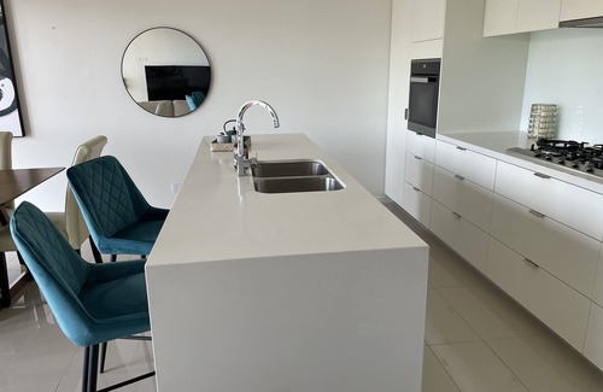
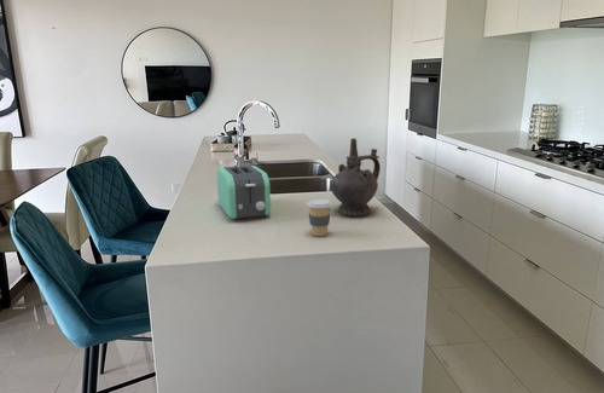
+ toaster (242, 190)
+ coffee cup (319, 218)
+ ceremonial vessel (355, 175)
